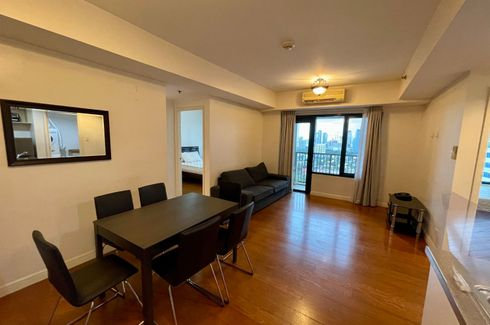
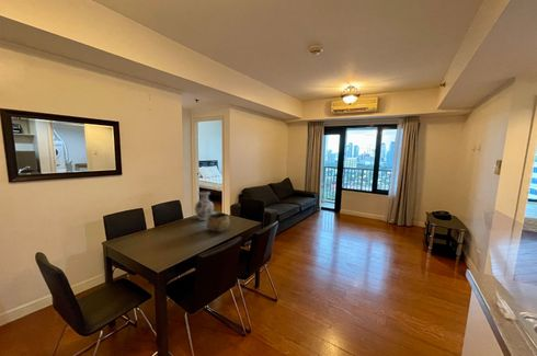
+ decorative bowl (218, 222)
+ vase (204, 205)
